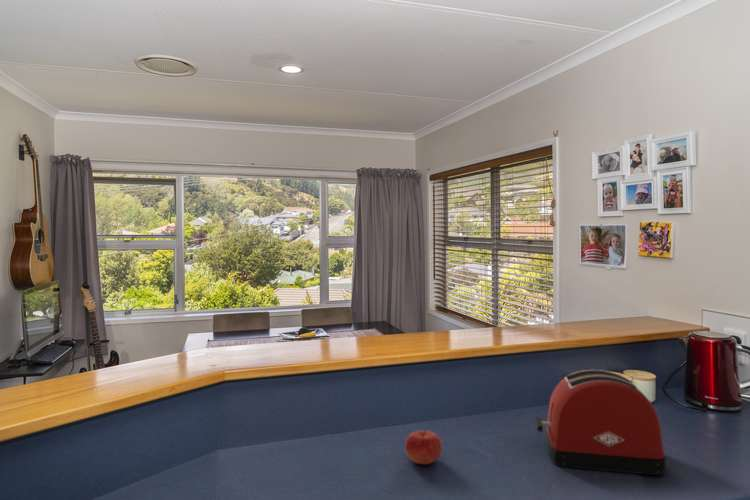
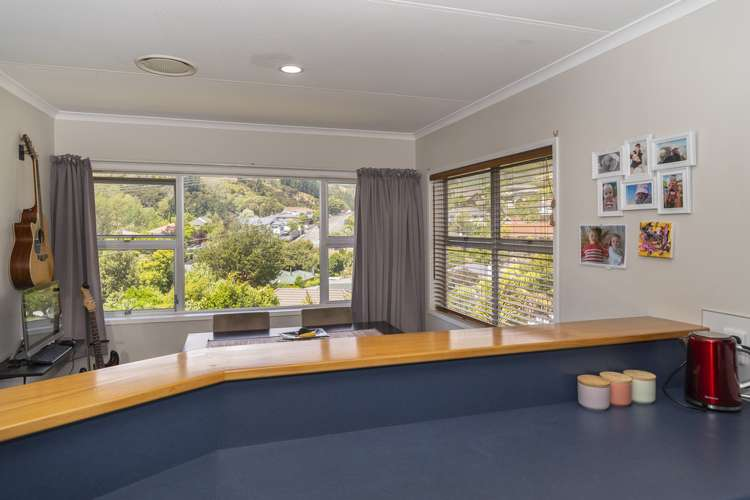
- toaster (601, 415)
- fruit (423, 445)
